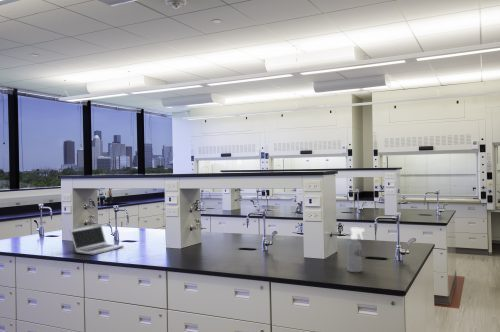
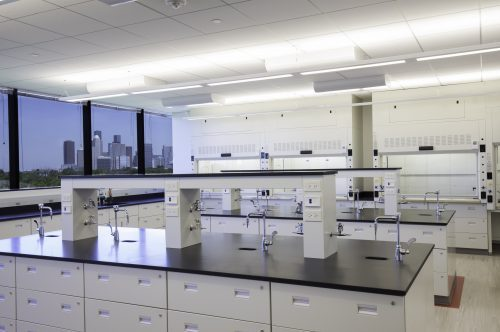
- spray bottle (356, 249)
- laptop (97, 238)
